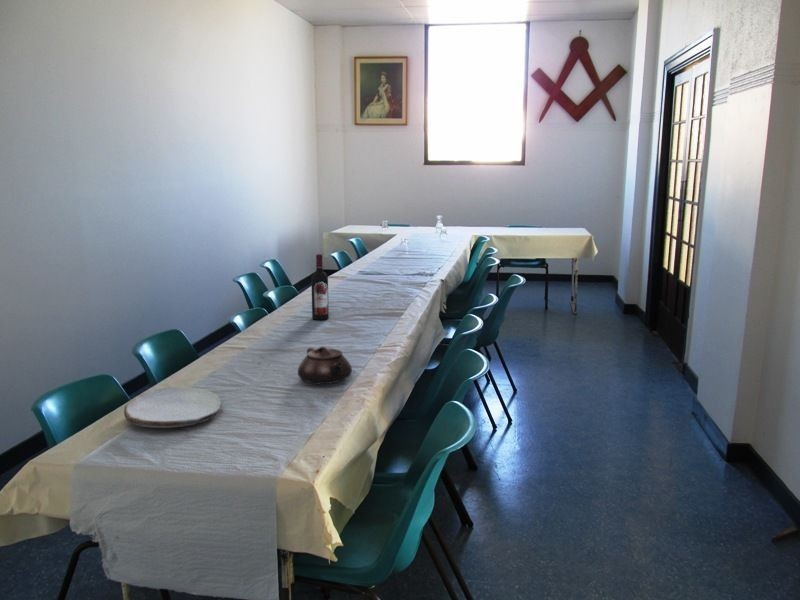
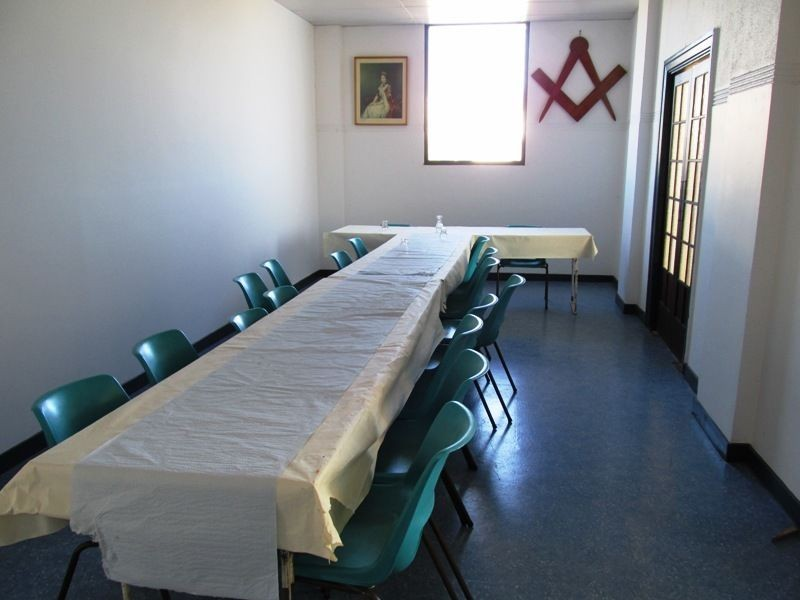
- wine bottle (319, 286)
- teapot (325, 362)
- plate (173, 408)
